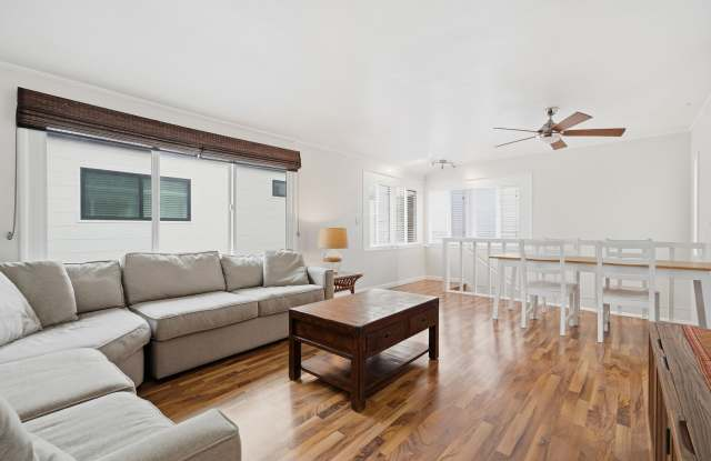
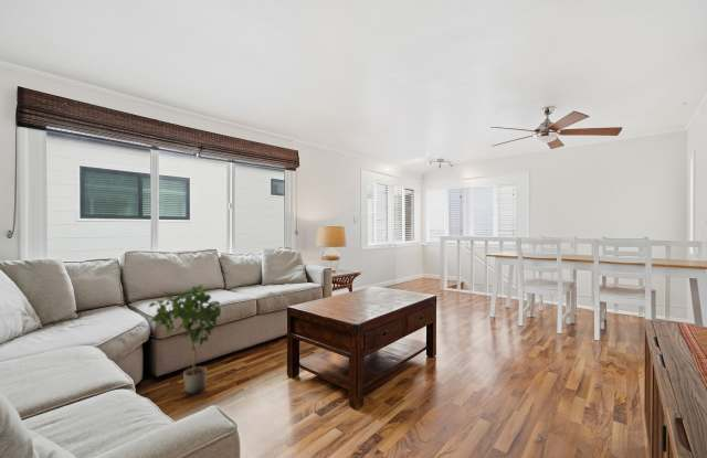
+ potted plant (190, 340)
